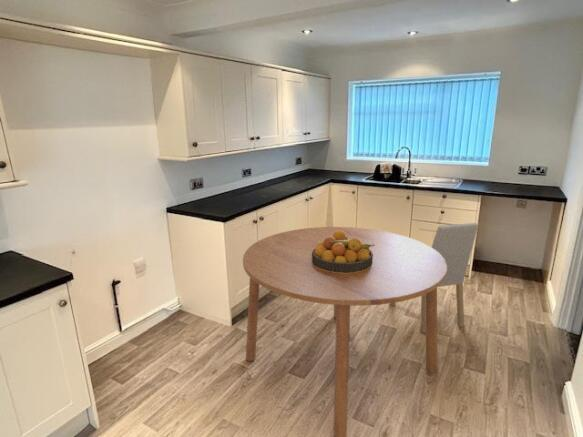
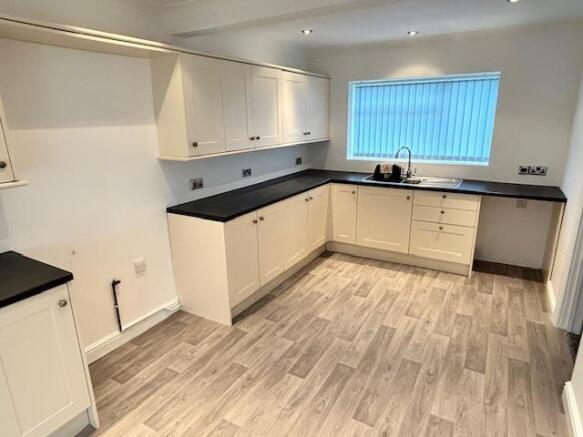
- dining table (339, 311)
- dining chair (441, 255)
- fruit bowl (342, 248)
